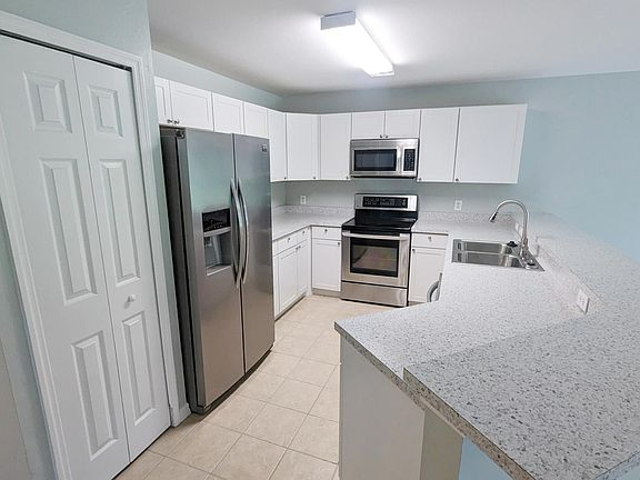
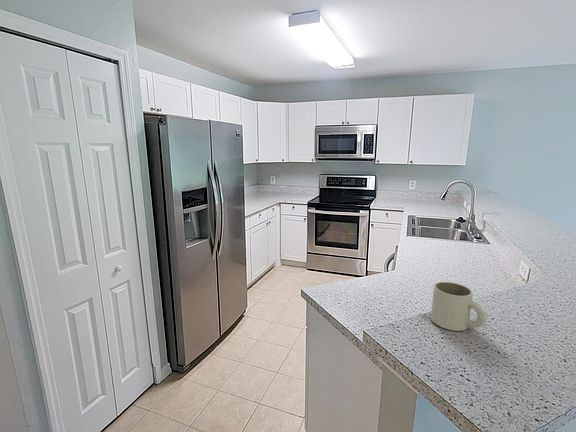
+ mug (458, 308)
